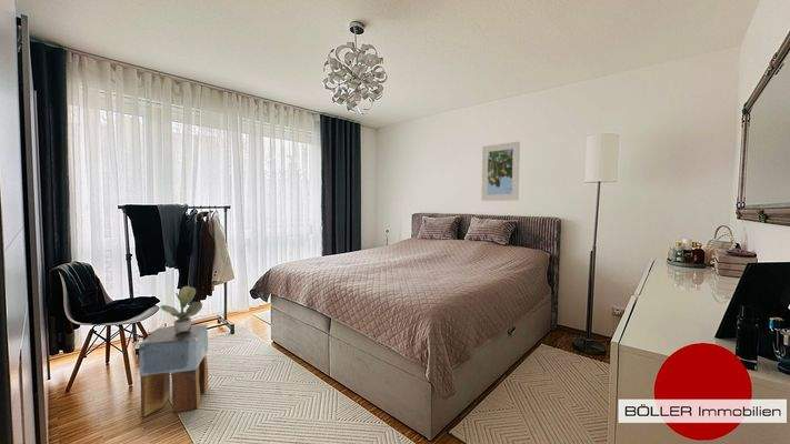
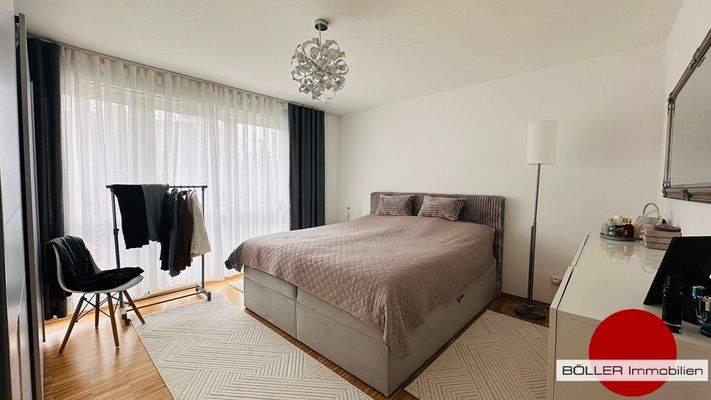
- potted plant (180, 312)
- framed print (499, 172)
- stool (176, 366)
